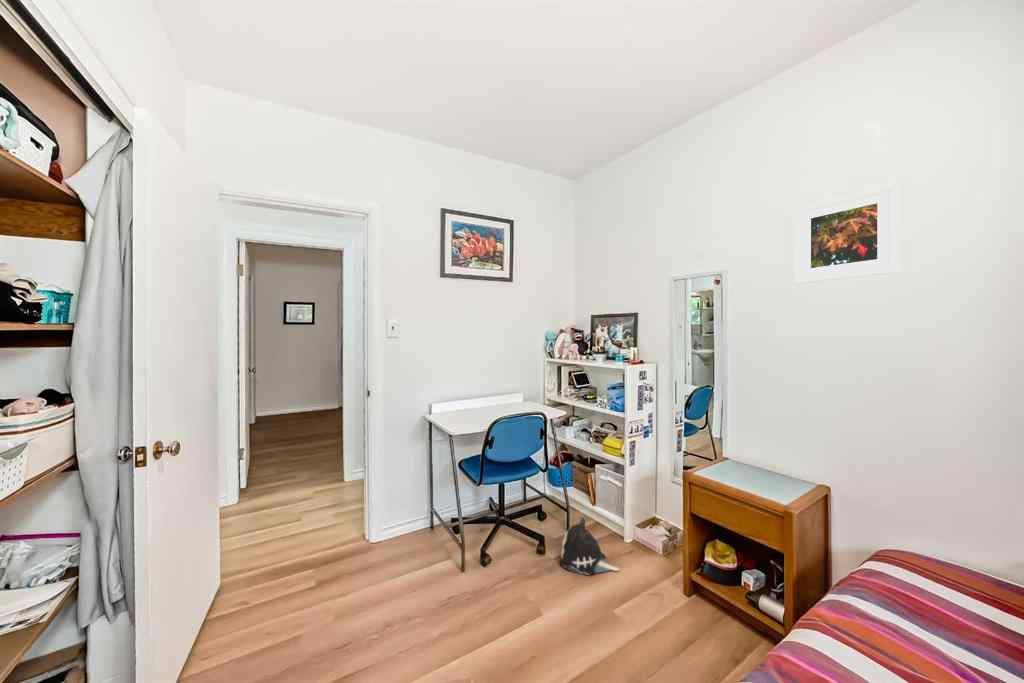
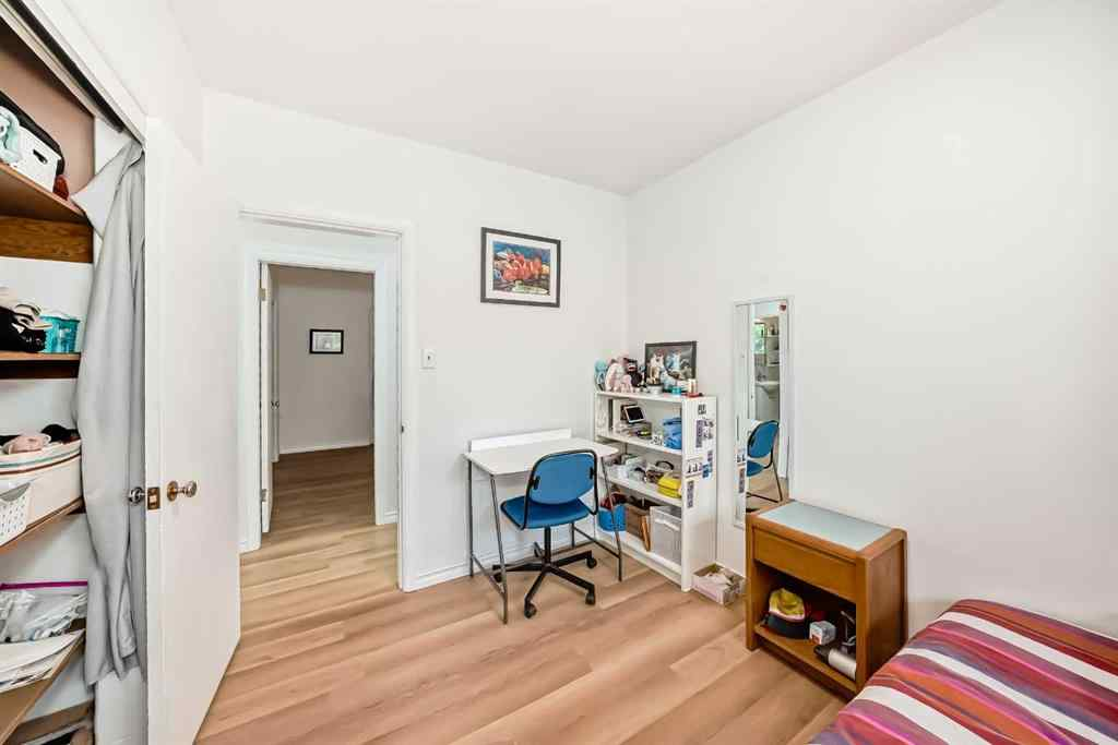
- plush toy (590, 545)
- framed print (842, 237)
